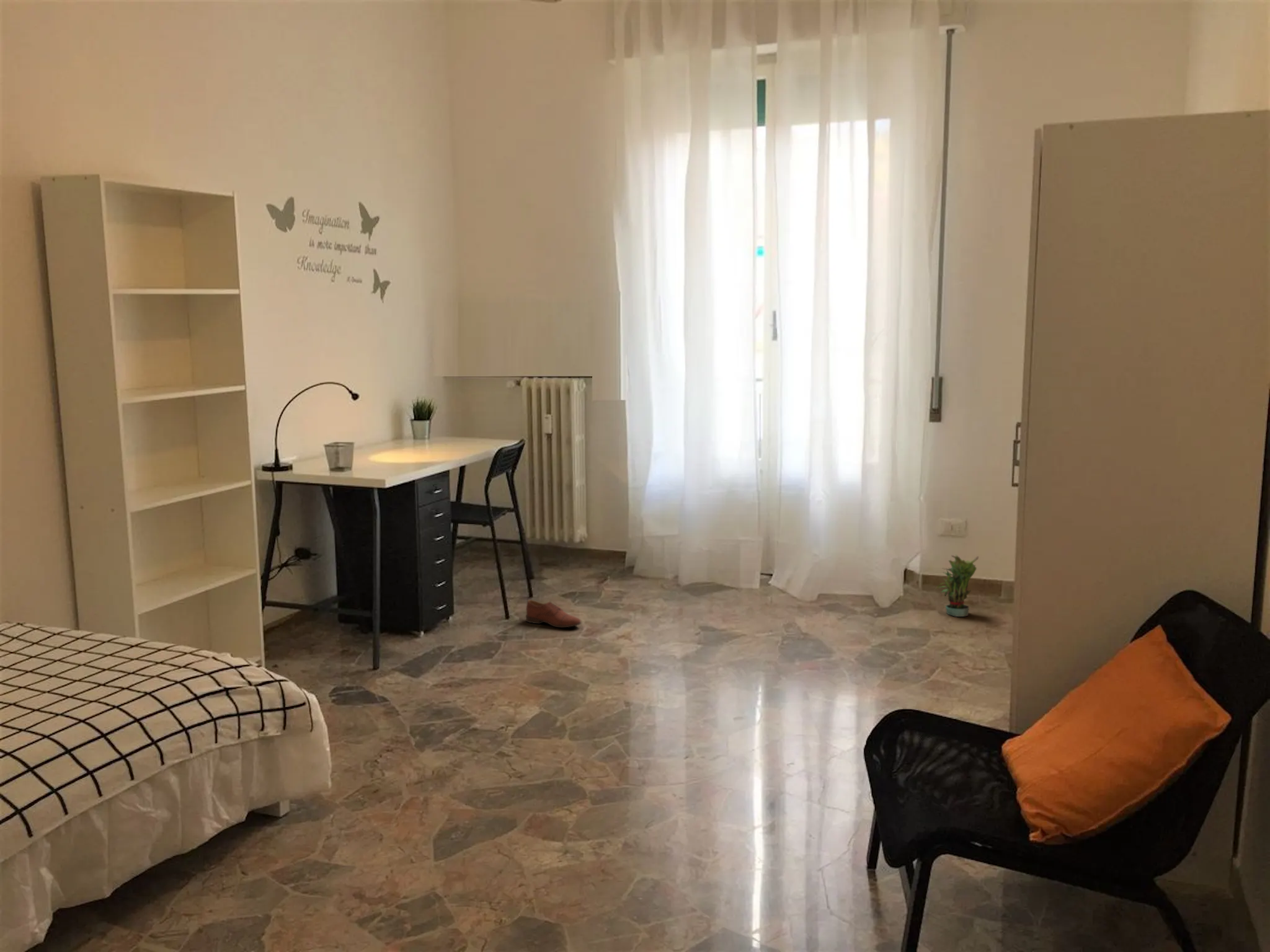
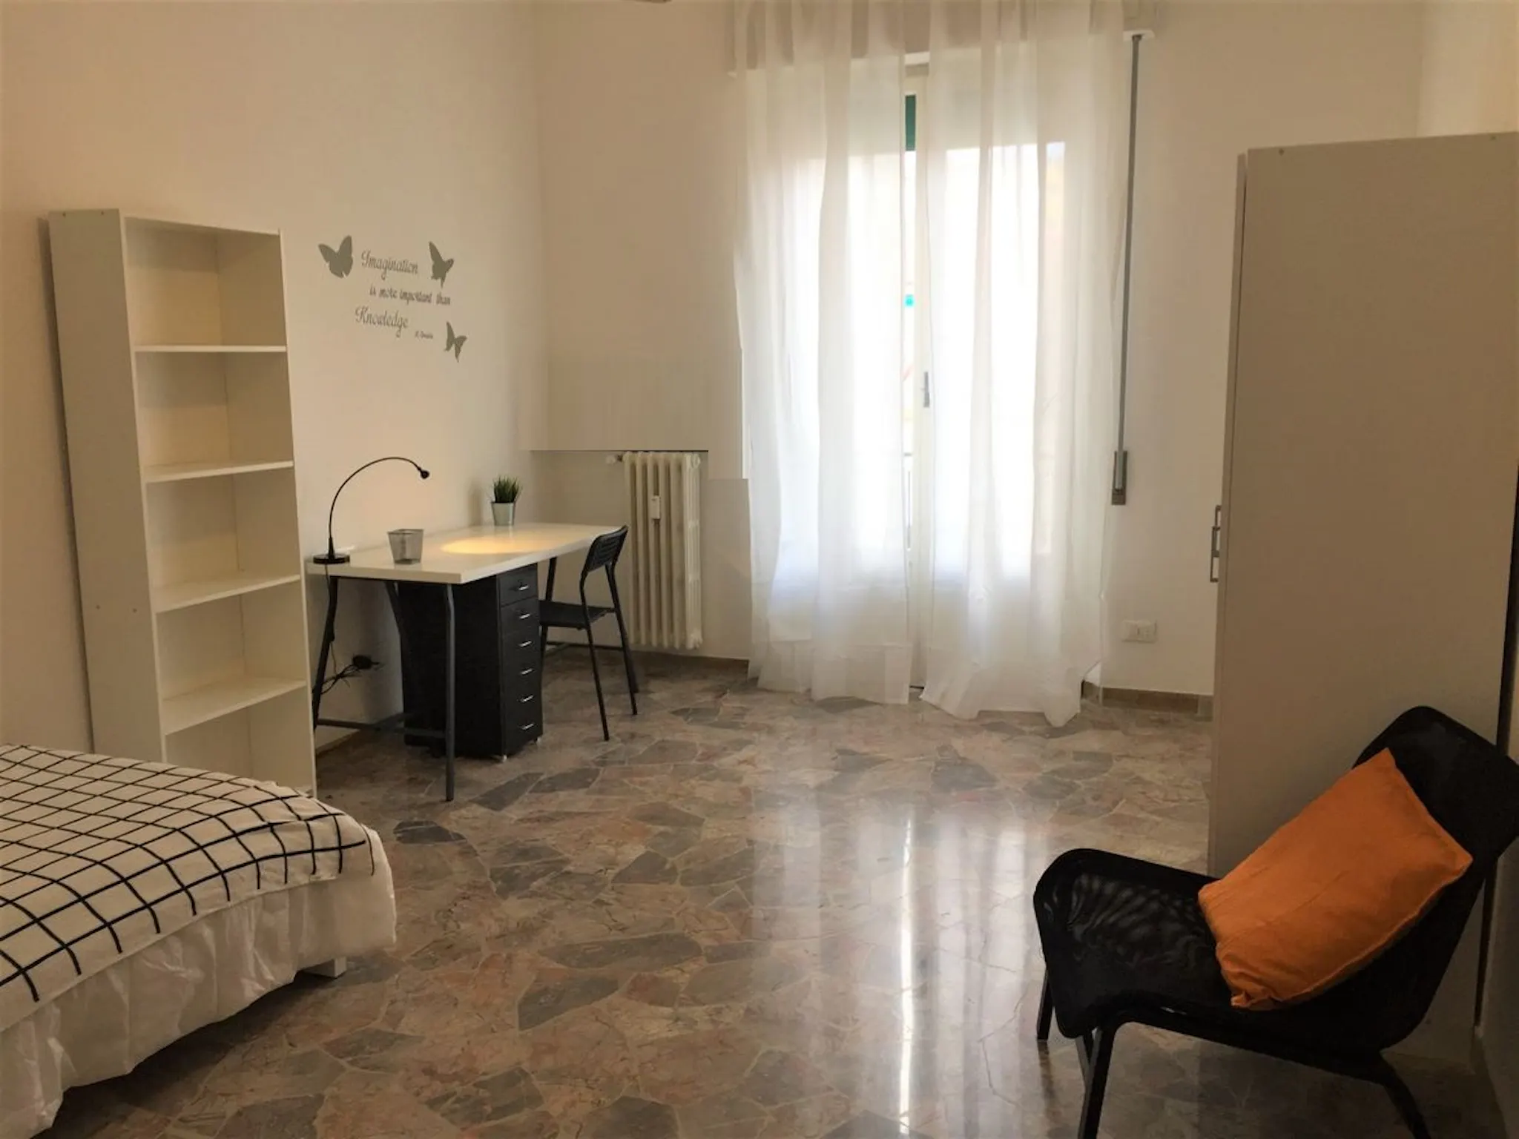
- shoe (554, 612)
- potted plant (955, 583)
